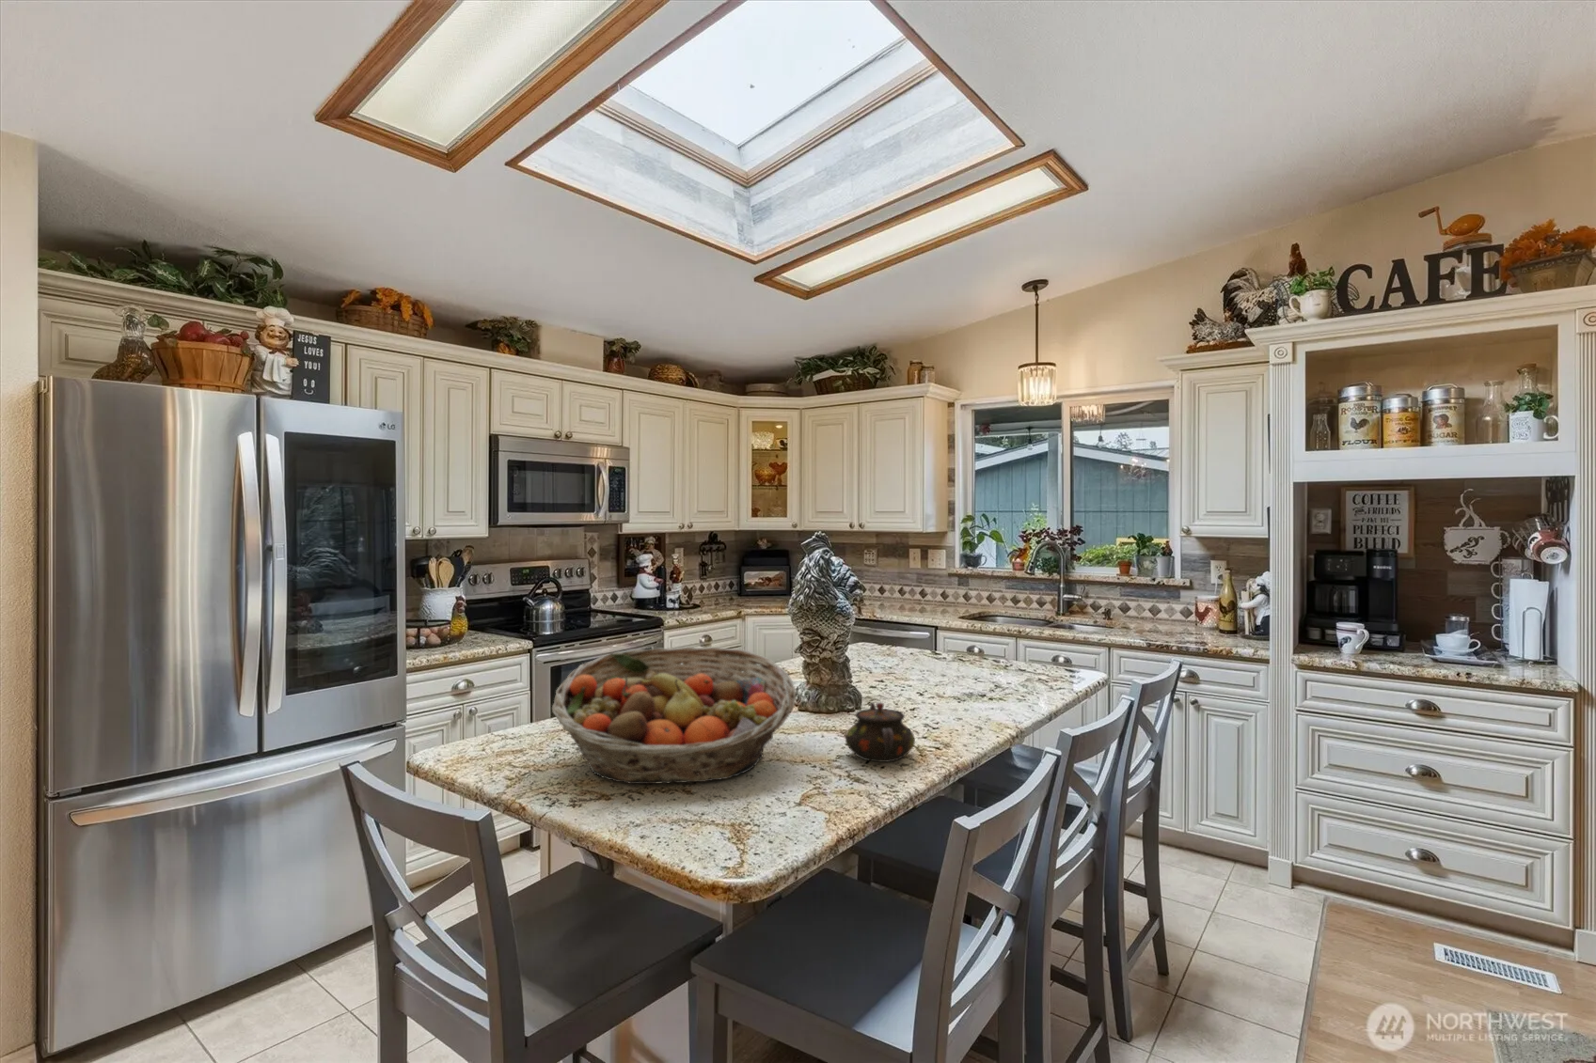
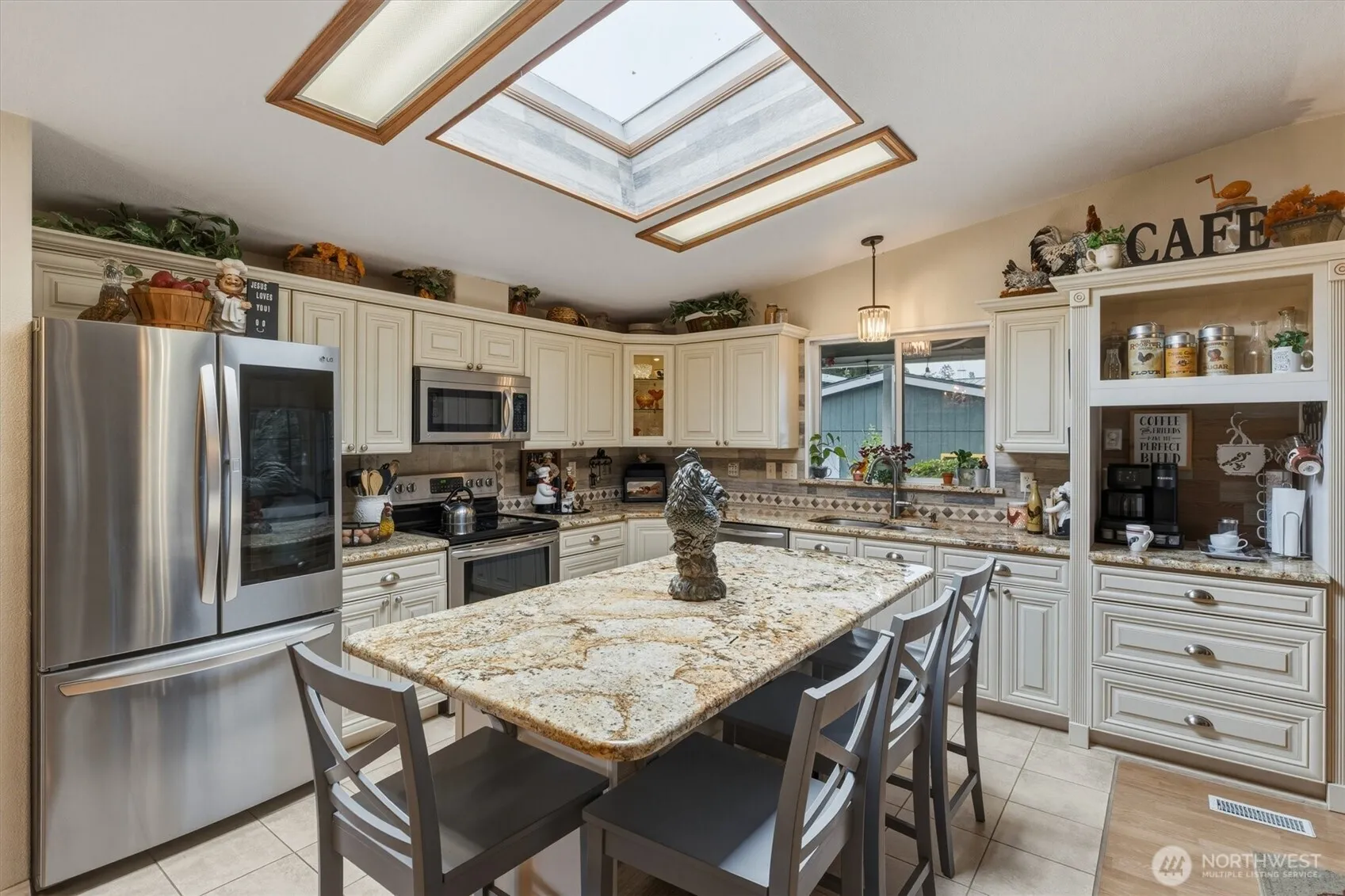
- teapot (879, 728)
- fruit basket (676, 709)
